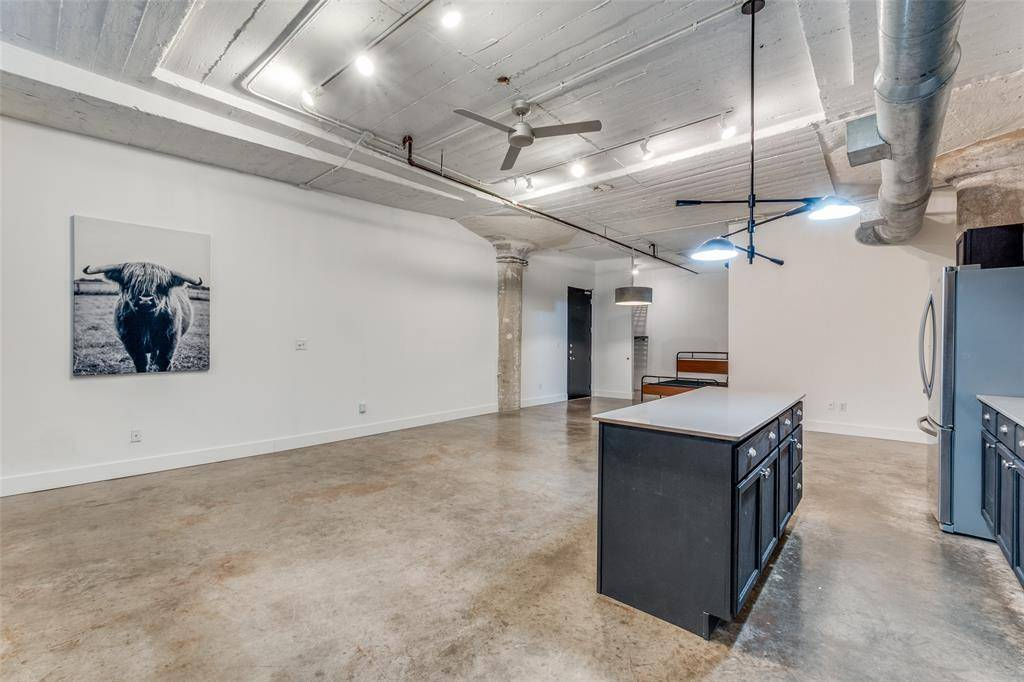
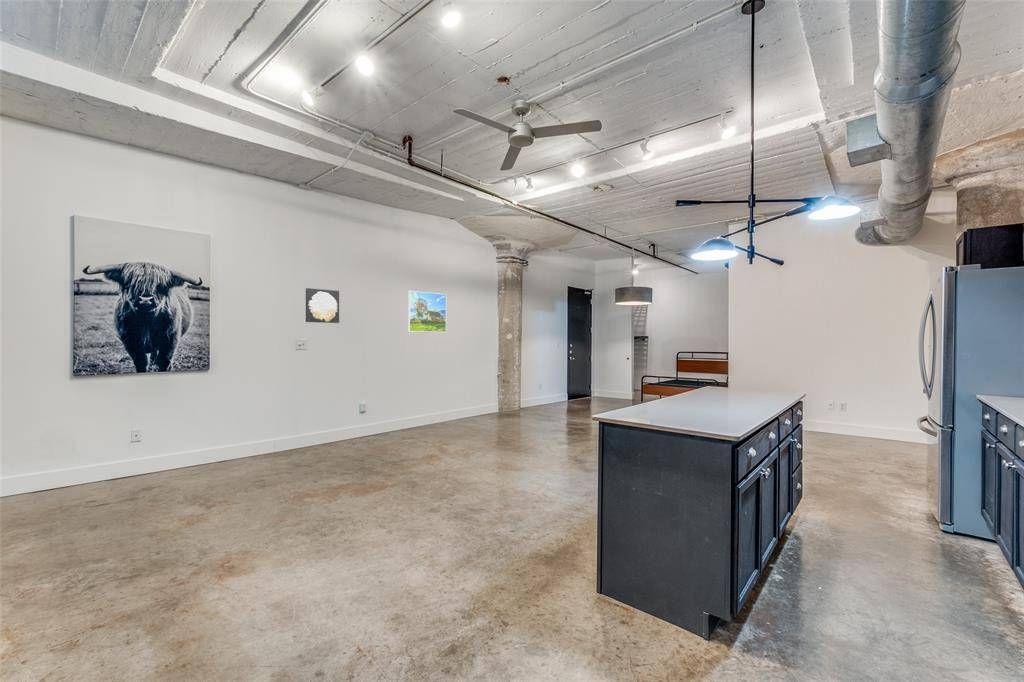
+ wall art (322, 306)
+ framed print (427, 312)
